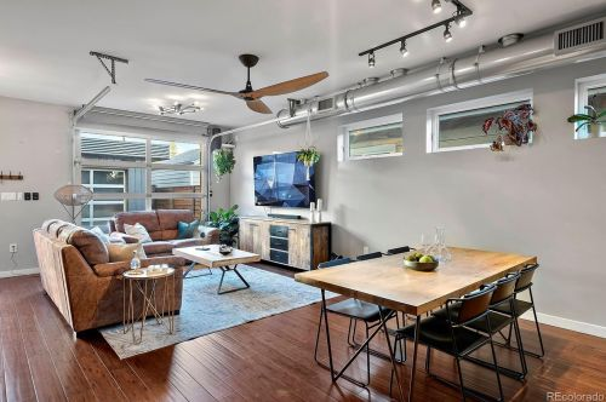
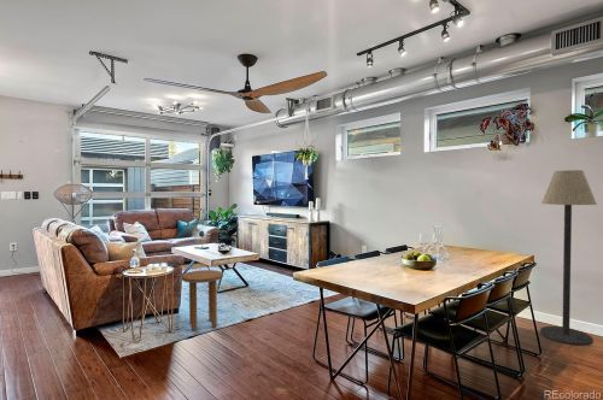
+ side table (209, 299)
+ floor lamp (567, 254)
